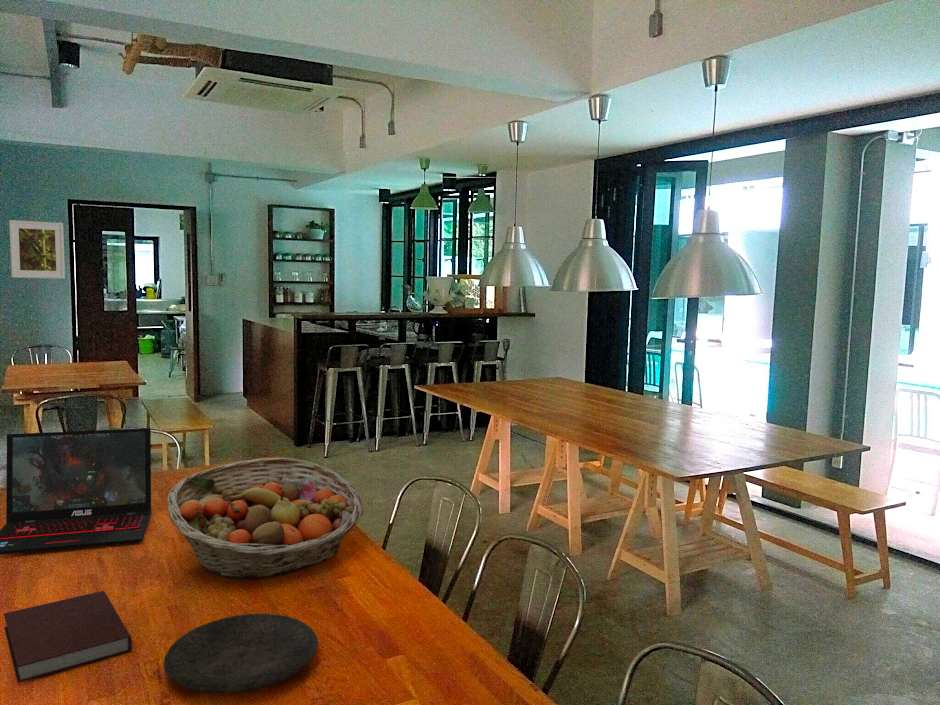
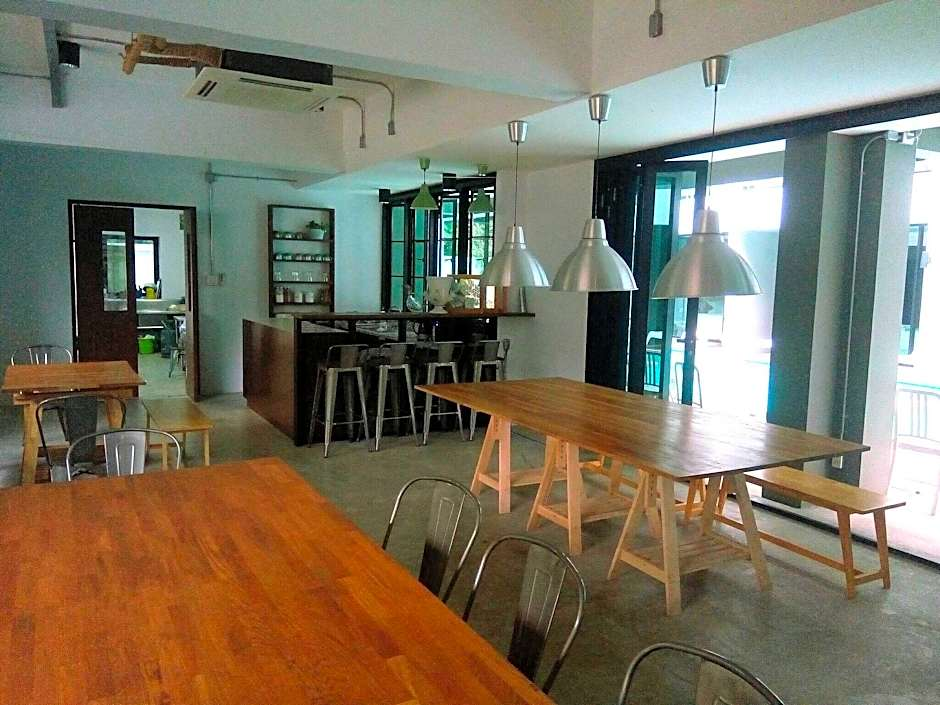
- laptop (72, 487)
- notebook (66, 631)
- plate (243, 654)
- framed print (37, 249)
- fruit basket (269, 514)
